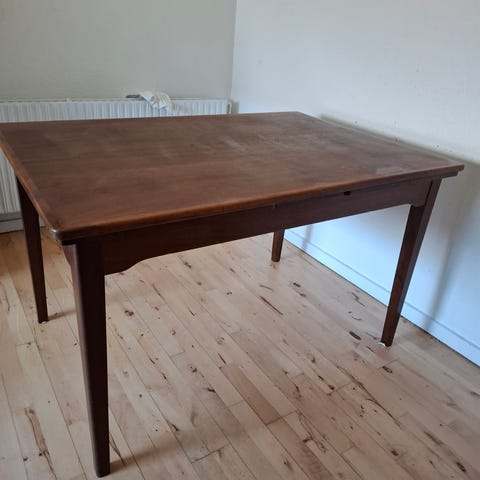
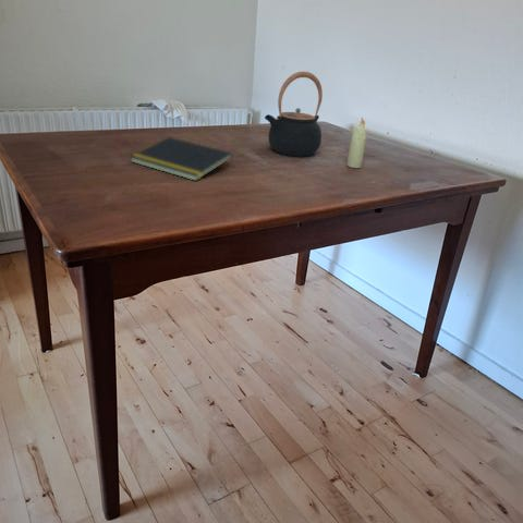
+ notepad (181, 157)
+ candle (357, 142)
+ teapot (293, 112)
